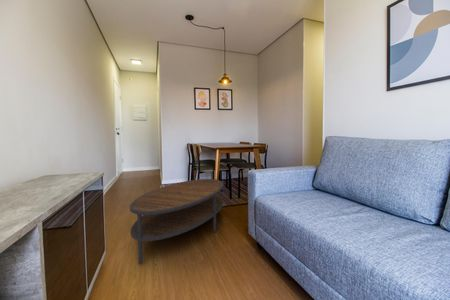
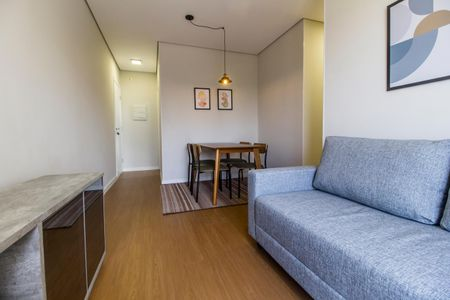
- coffee table (186, 208)
